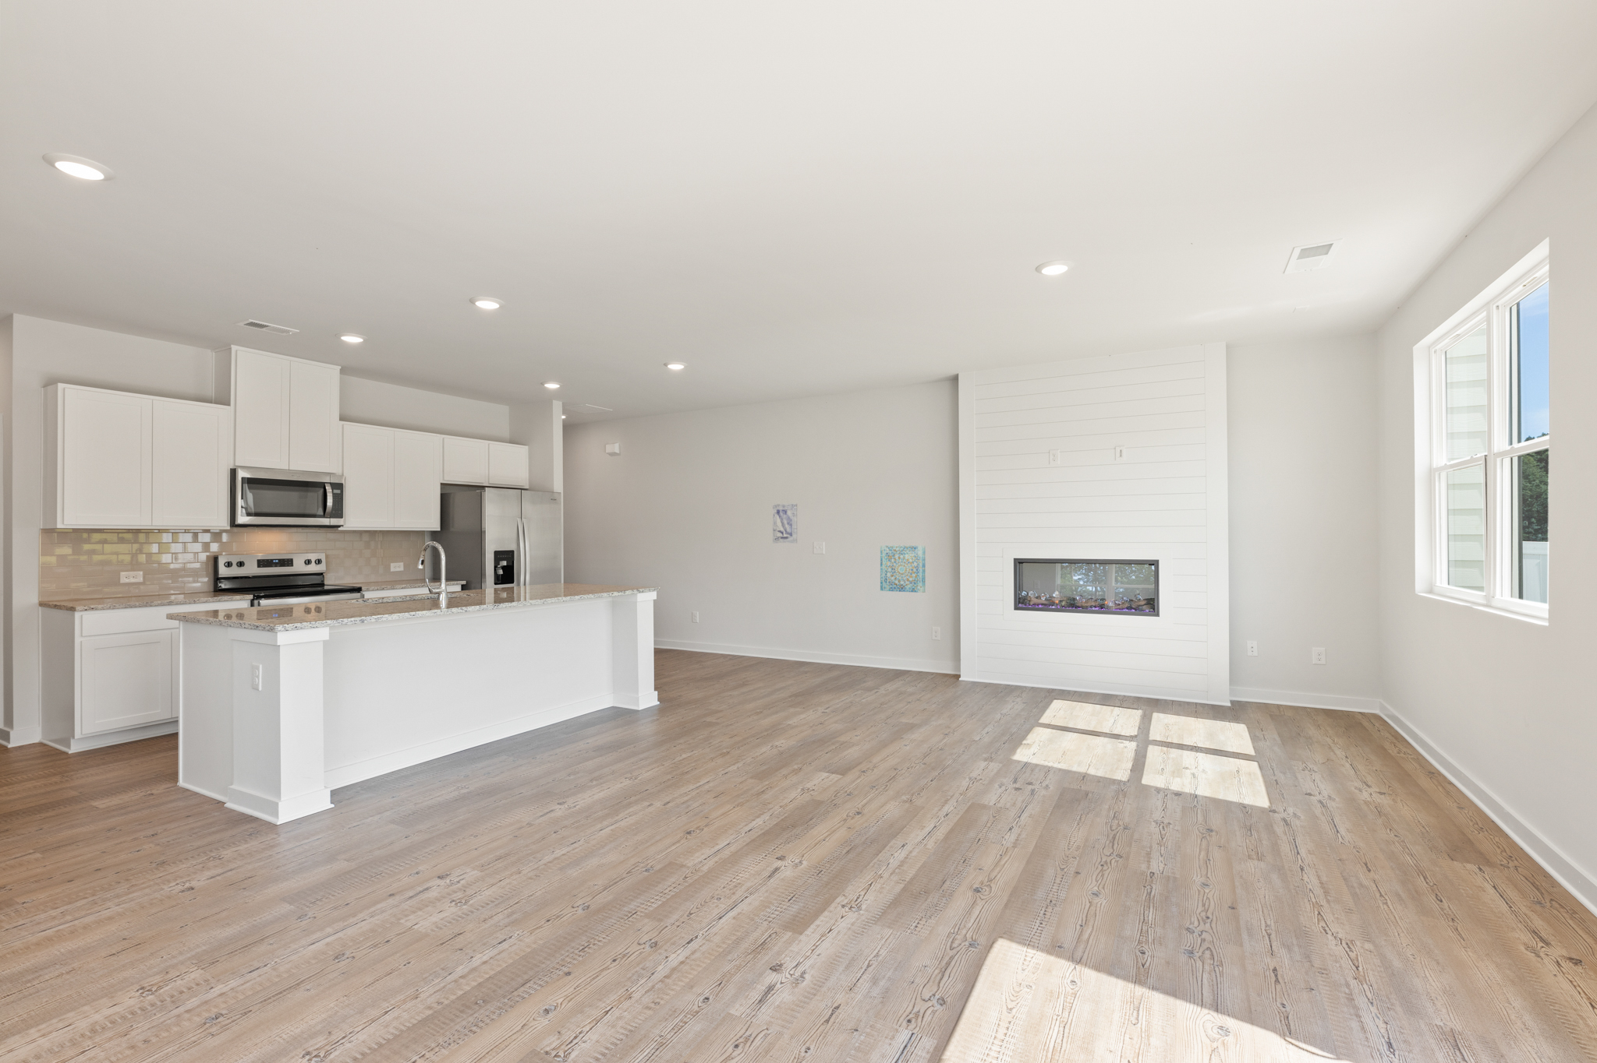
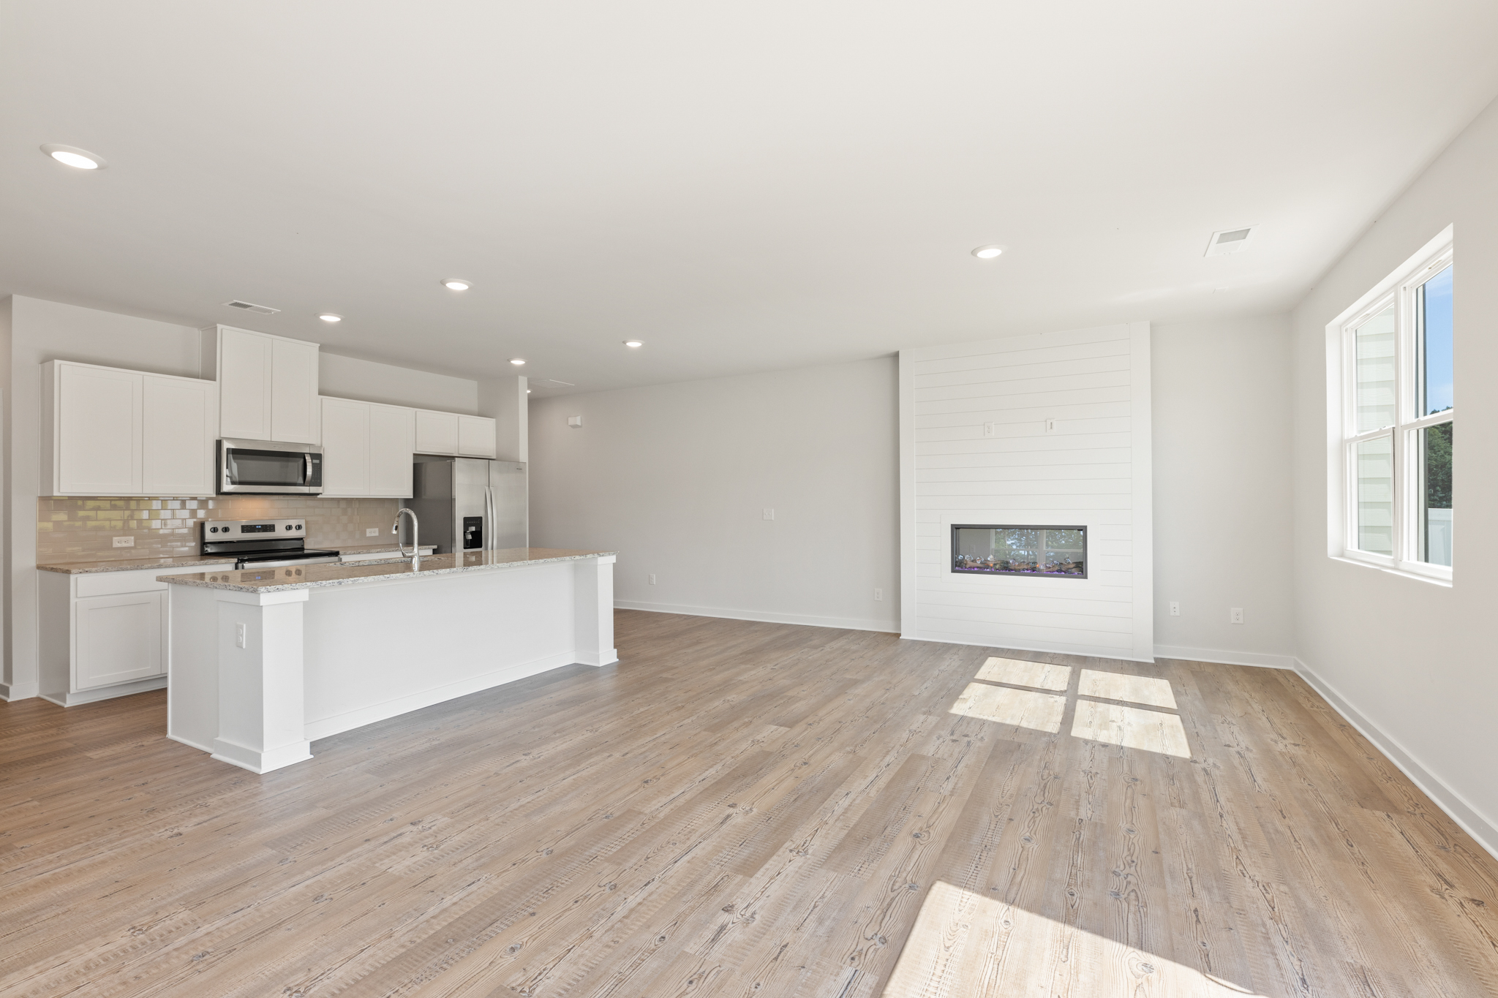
- wall art (785, 523)
- wall art (902, 568)
